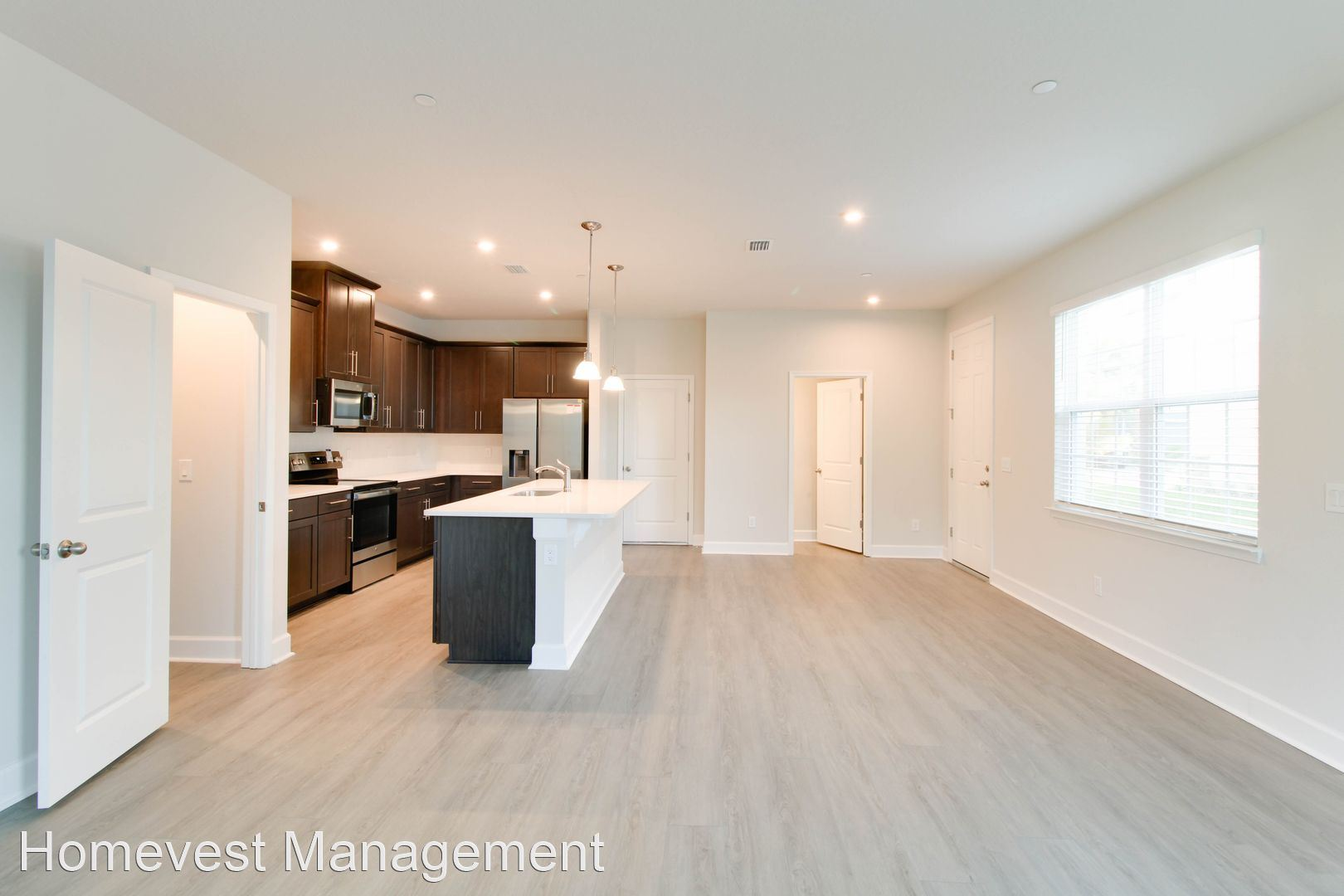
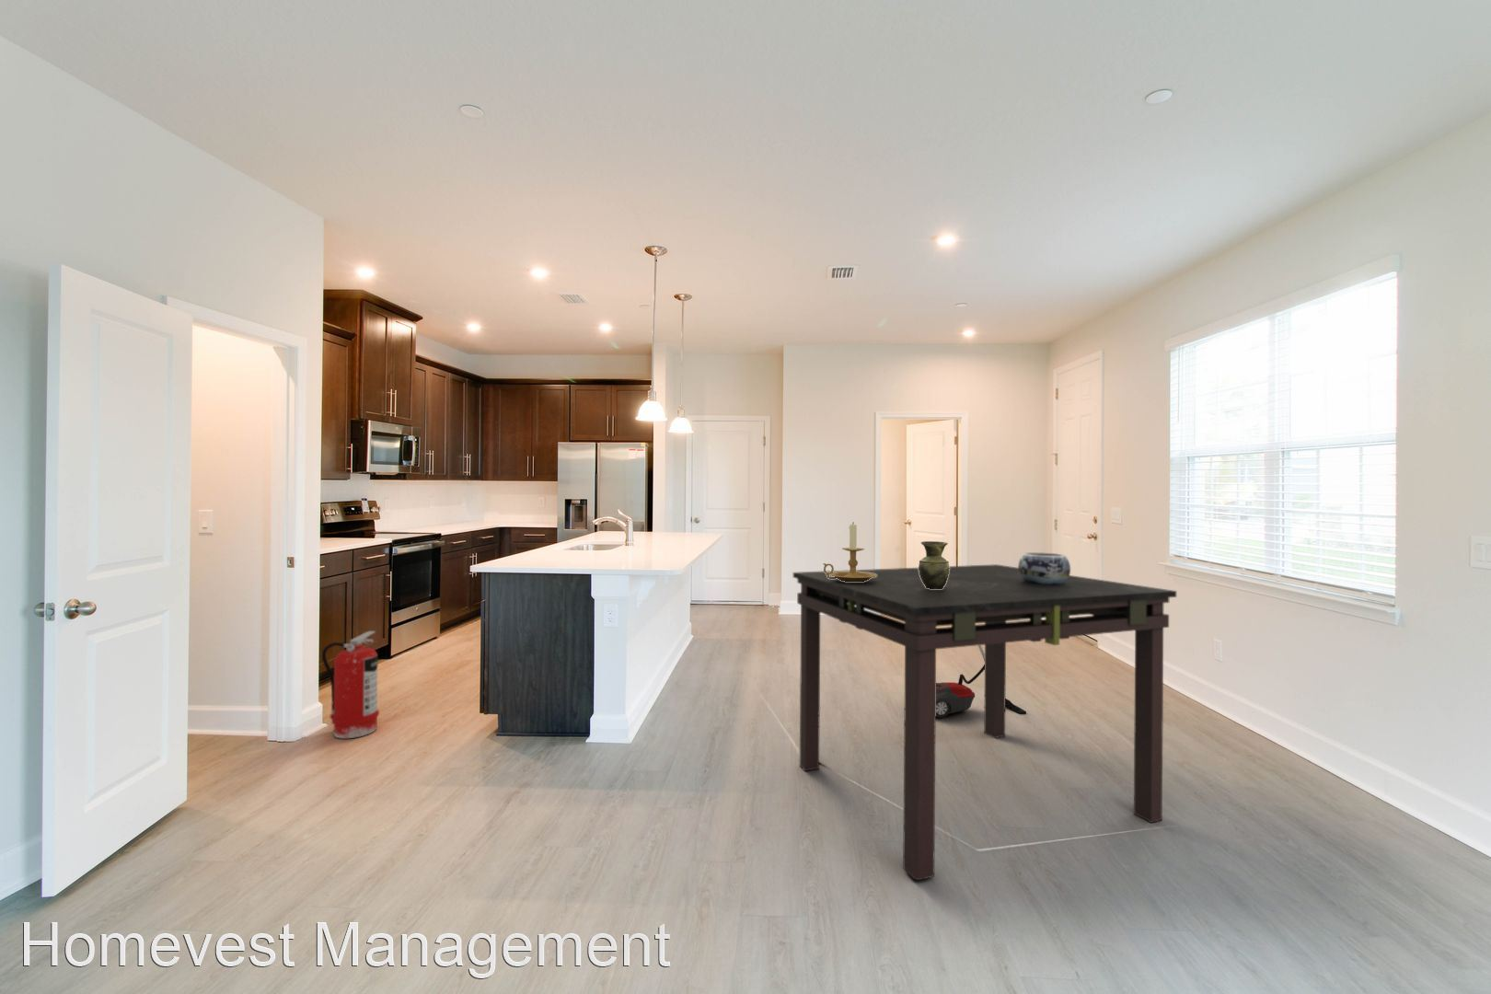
+ candle holder (852, 550)
+ fire extinguisher (349, 682)
+ decorative bowl (1044, 567)
+ vase (933, 565)
+ dining table (985, 684)
+ vacuum cleaner (977, 672)
